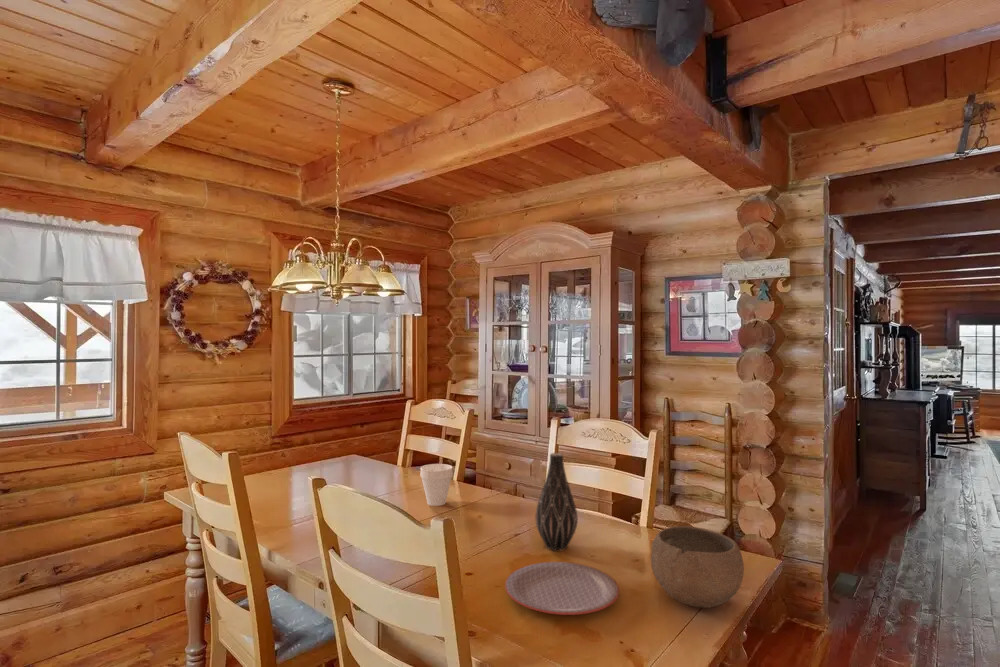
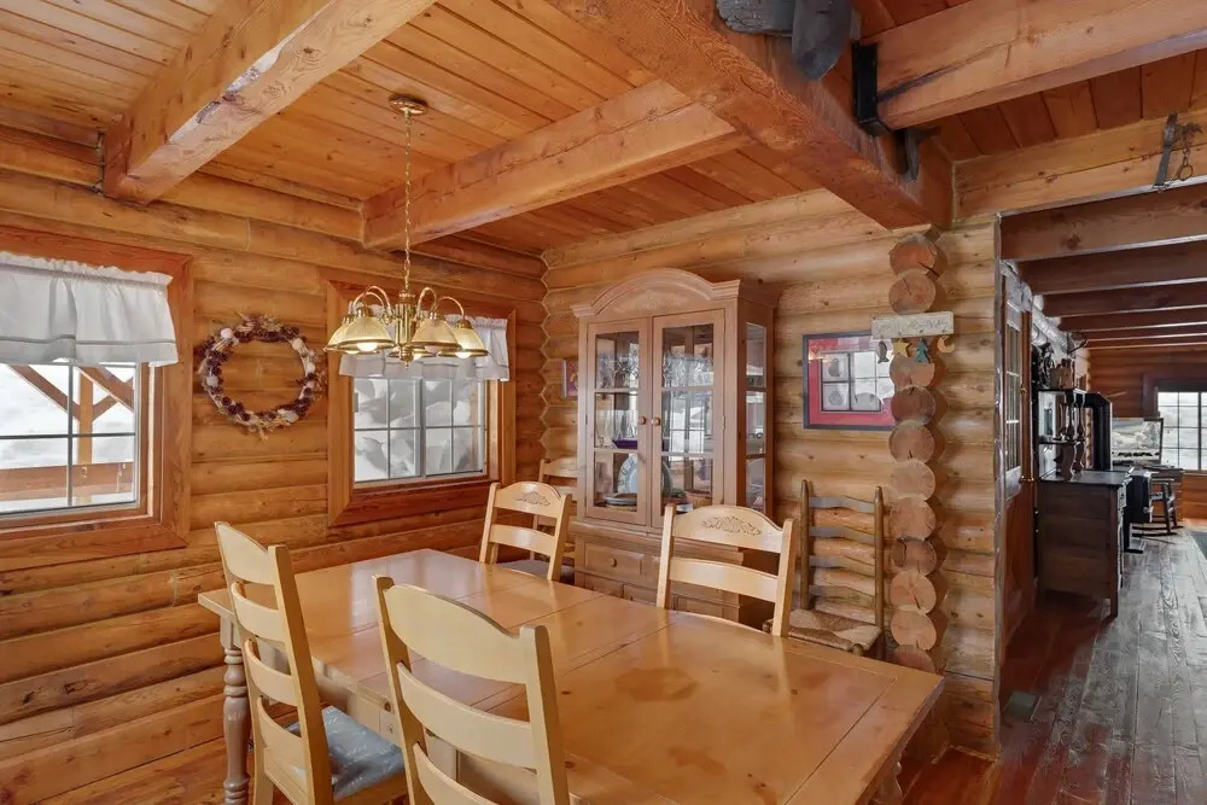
- bowl (696, 568)
- plate (561, 589)
- cup (436, 485)
- vase (556, 500)
